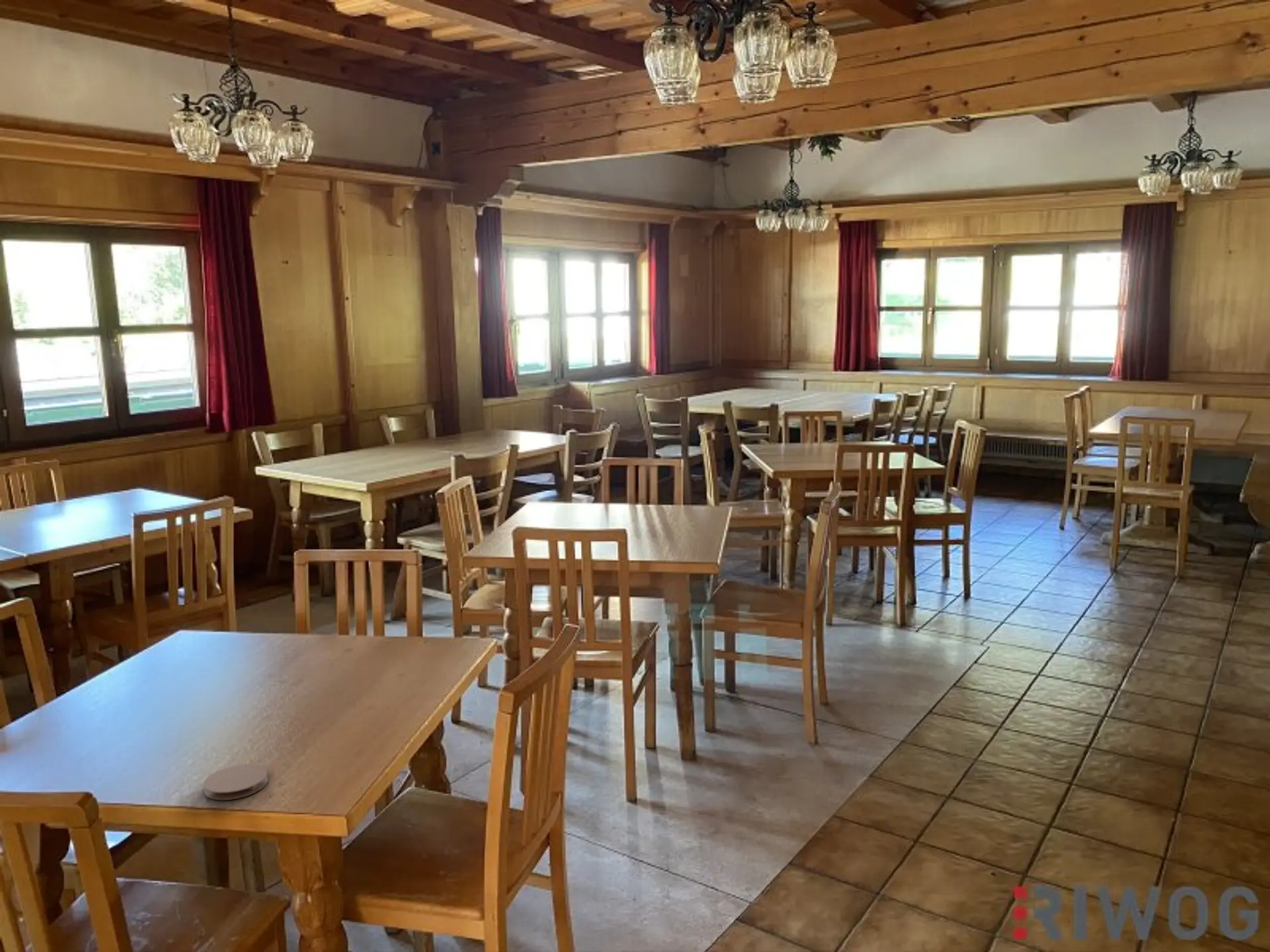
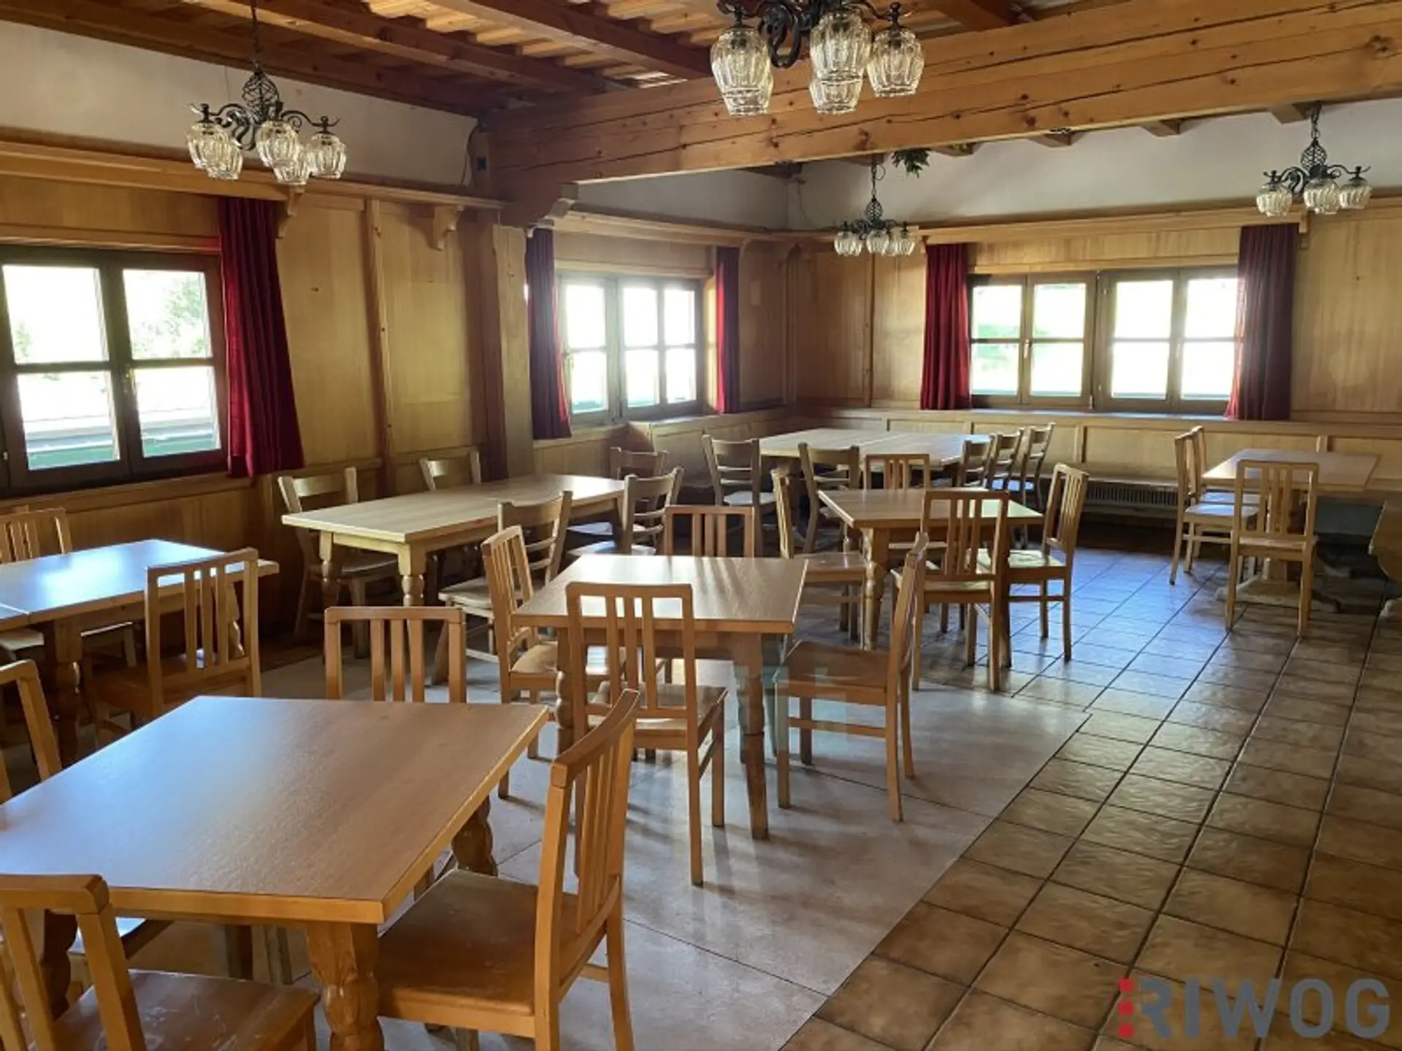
- coaster (235, 781)
